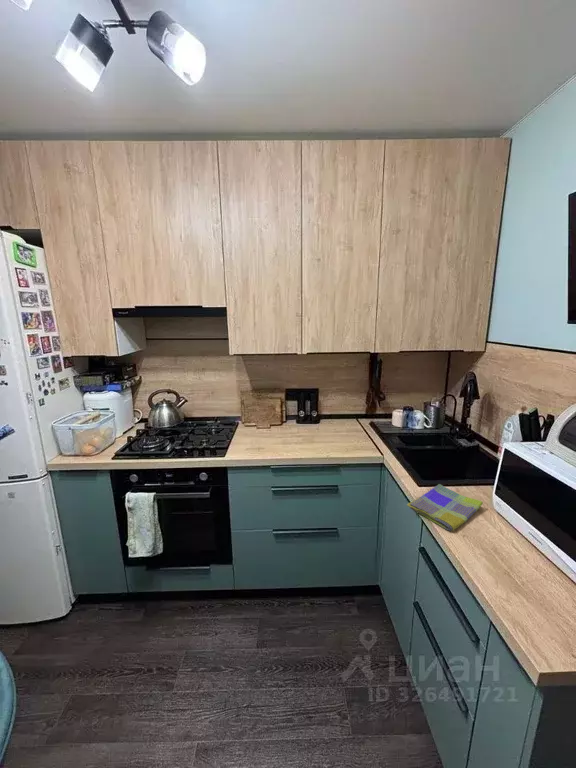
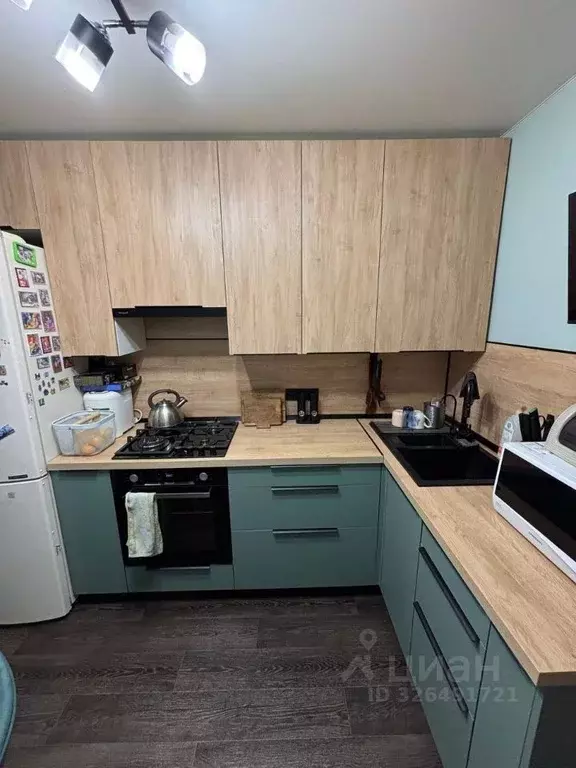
- dish towel (444, 504)
